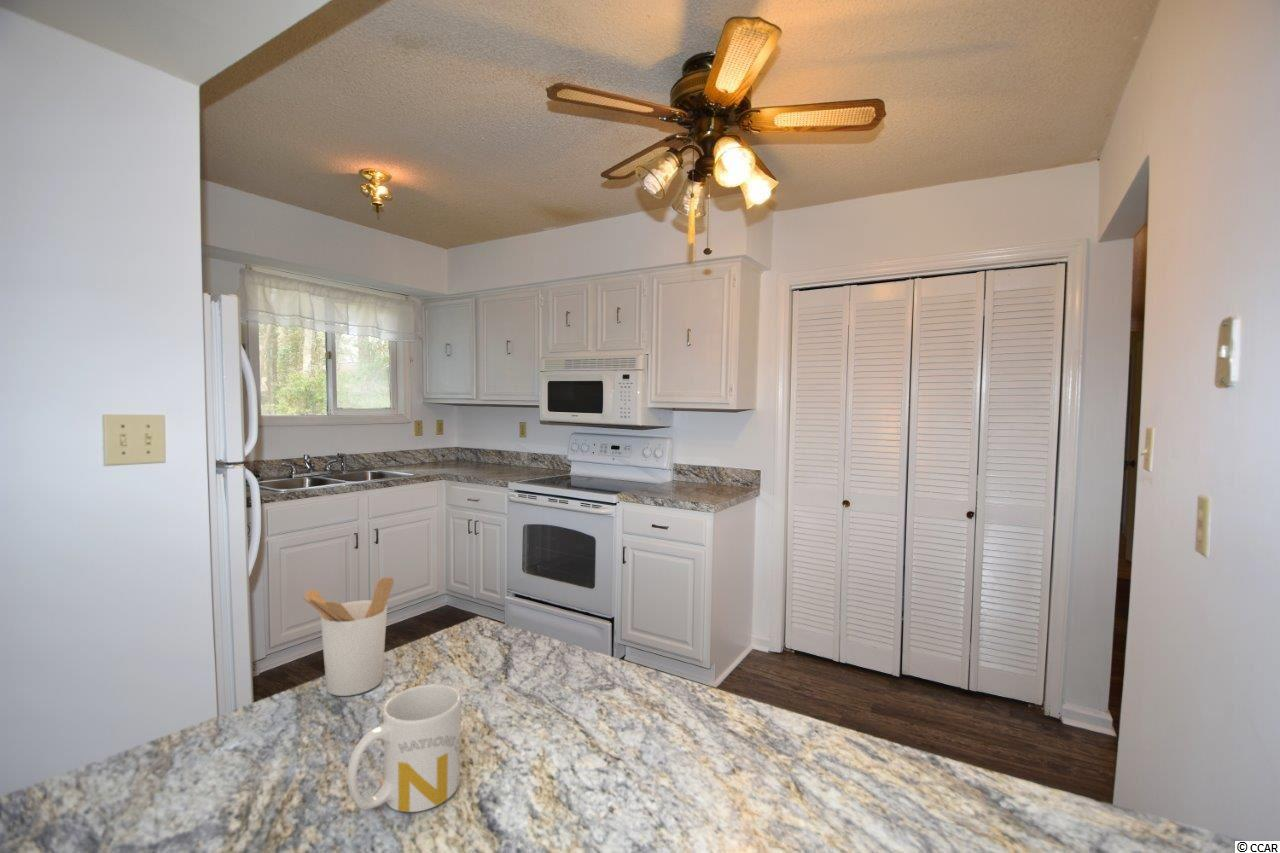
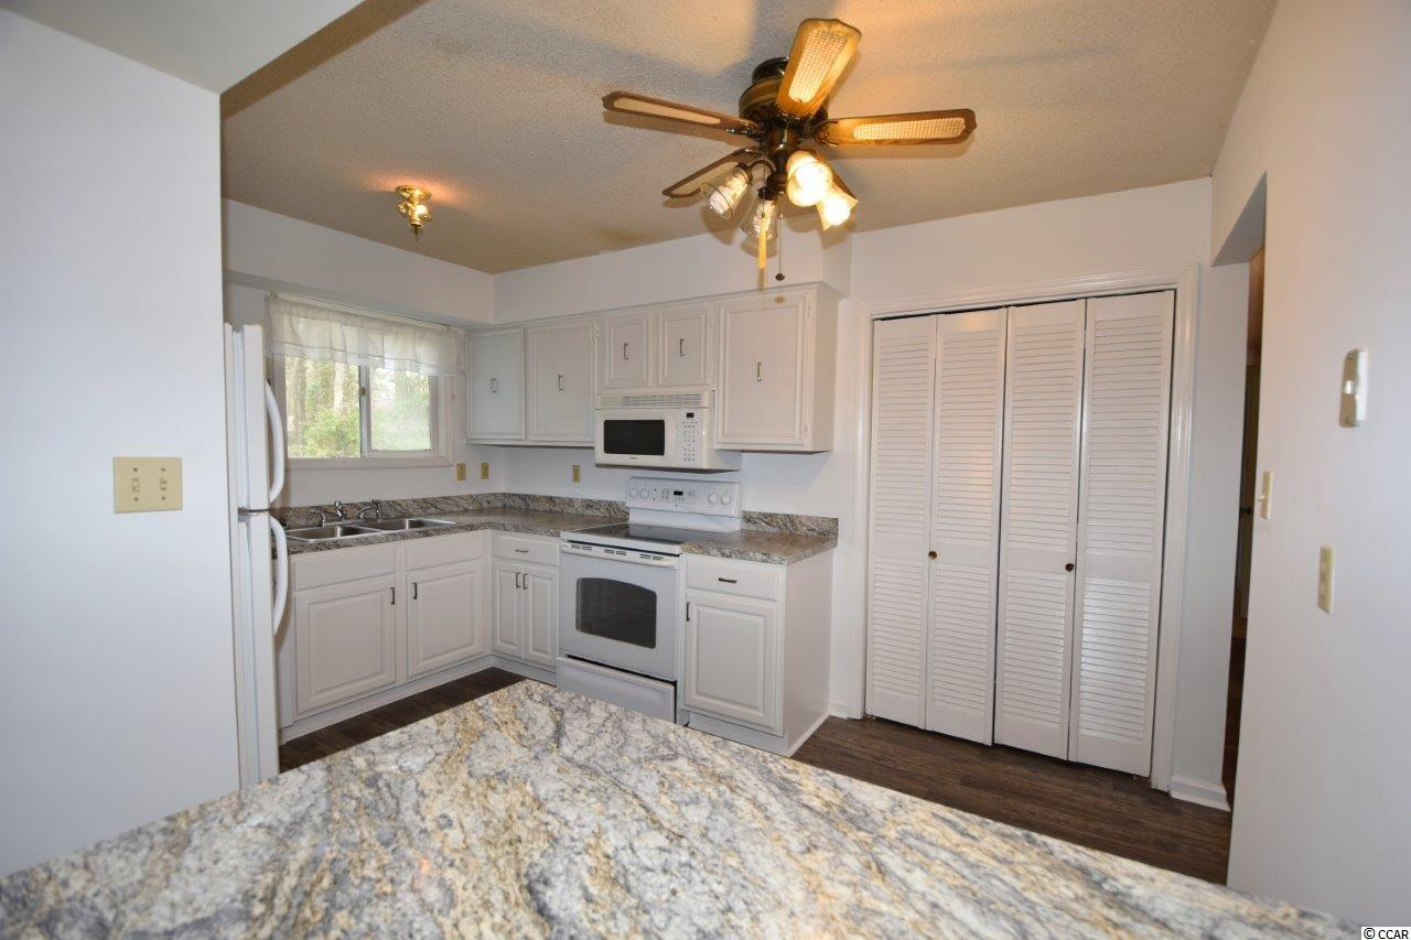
- mug (413, 752)
- utensil holder (345, 635)
